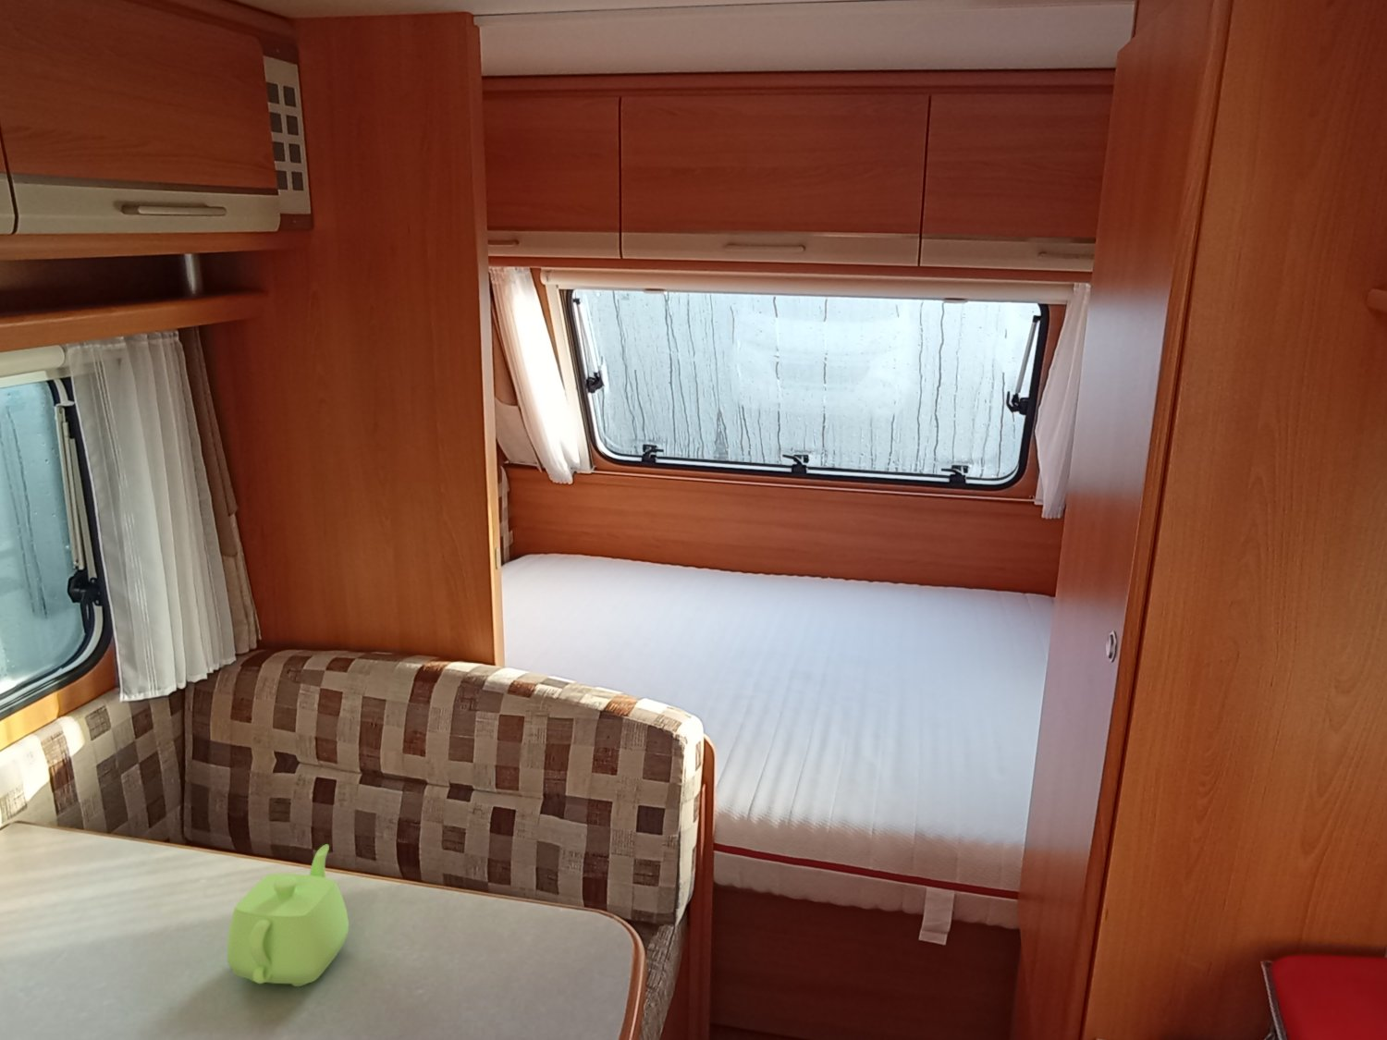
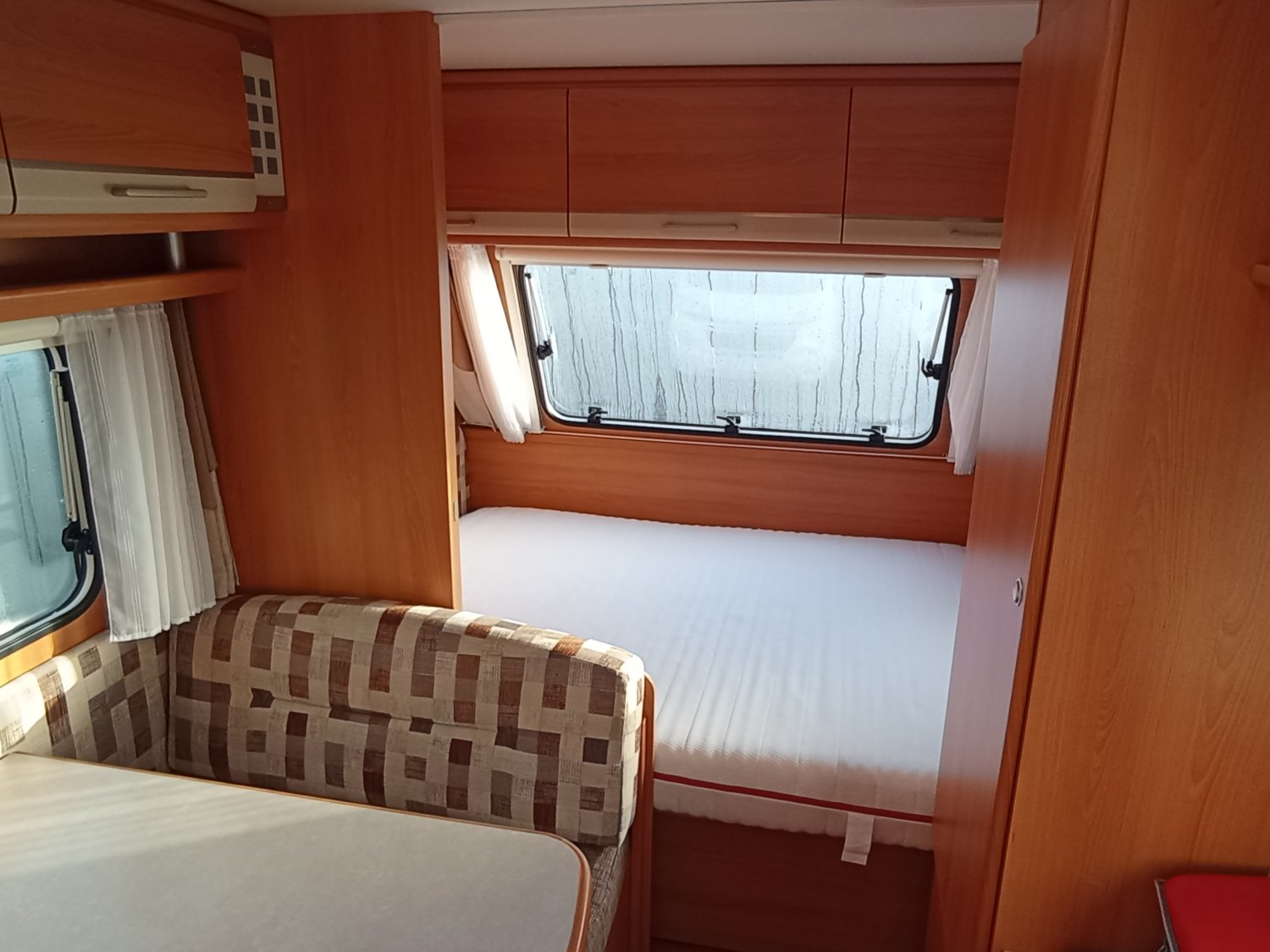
- teapot (294, 917)
